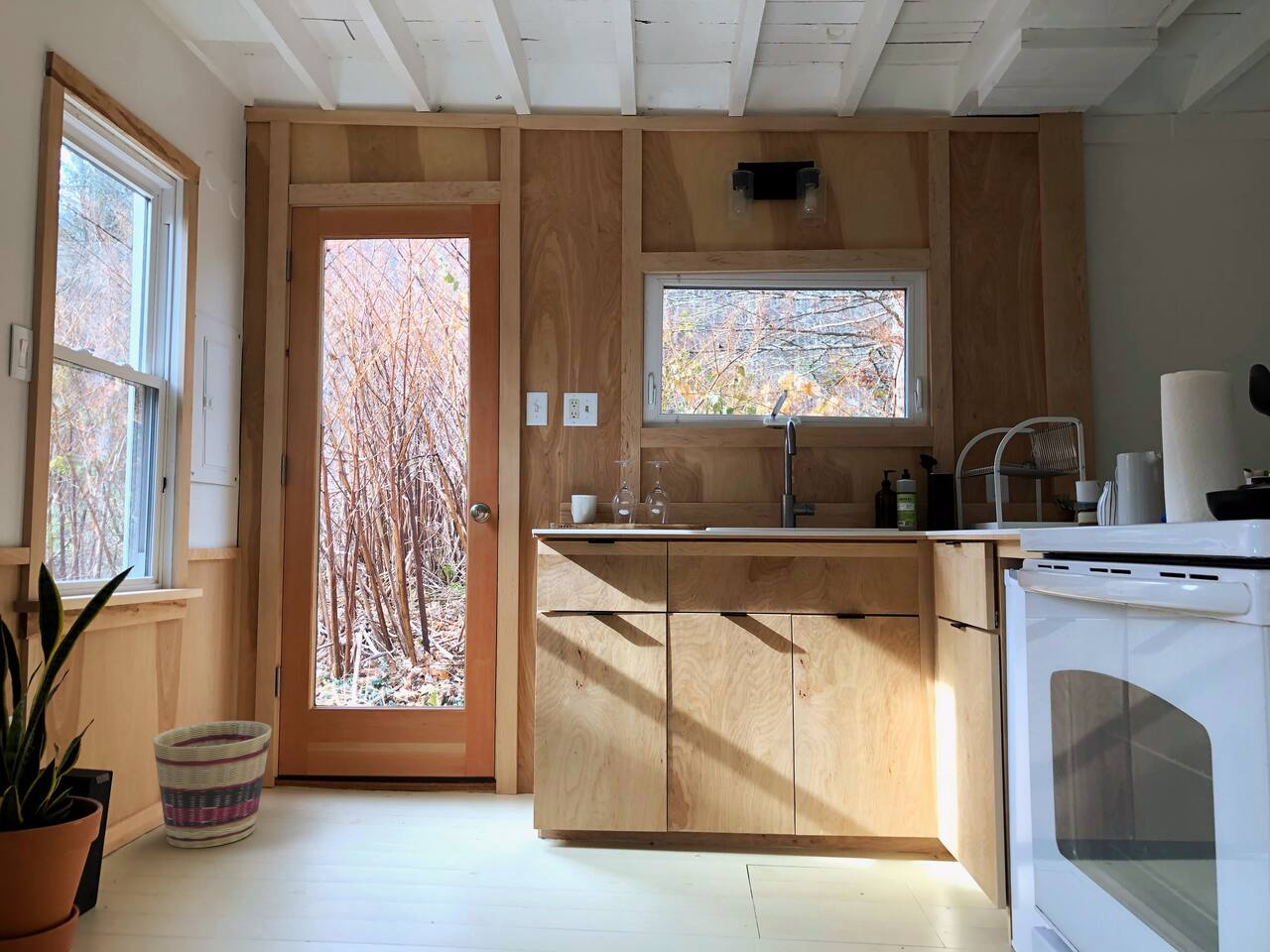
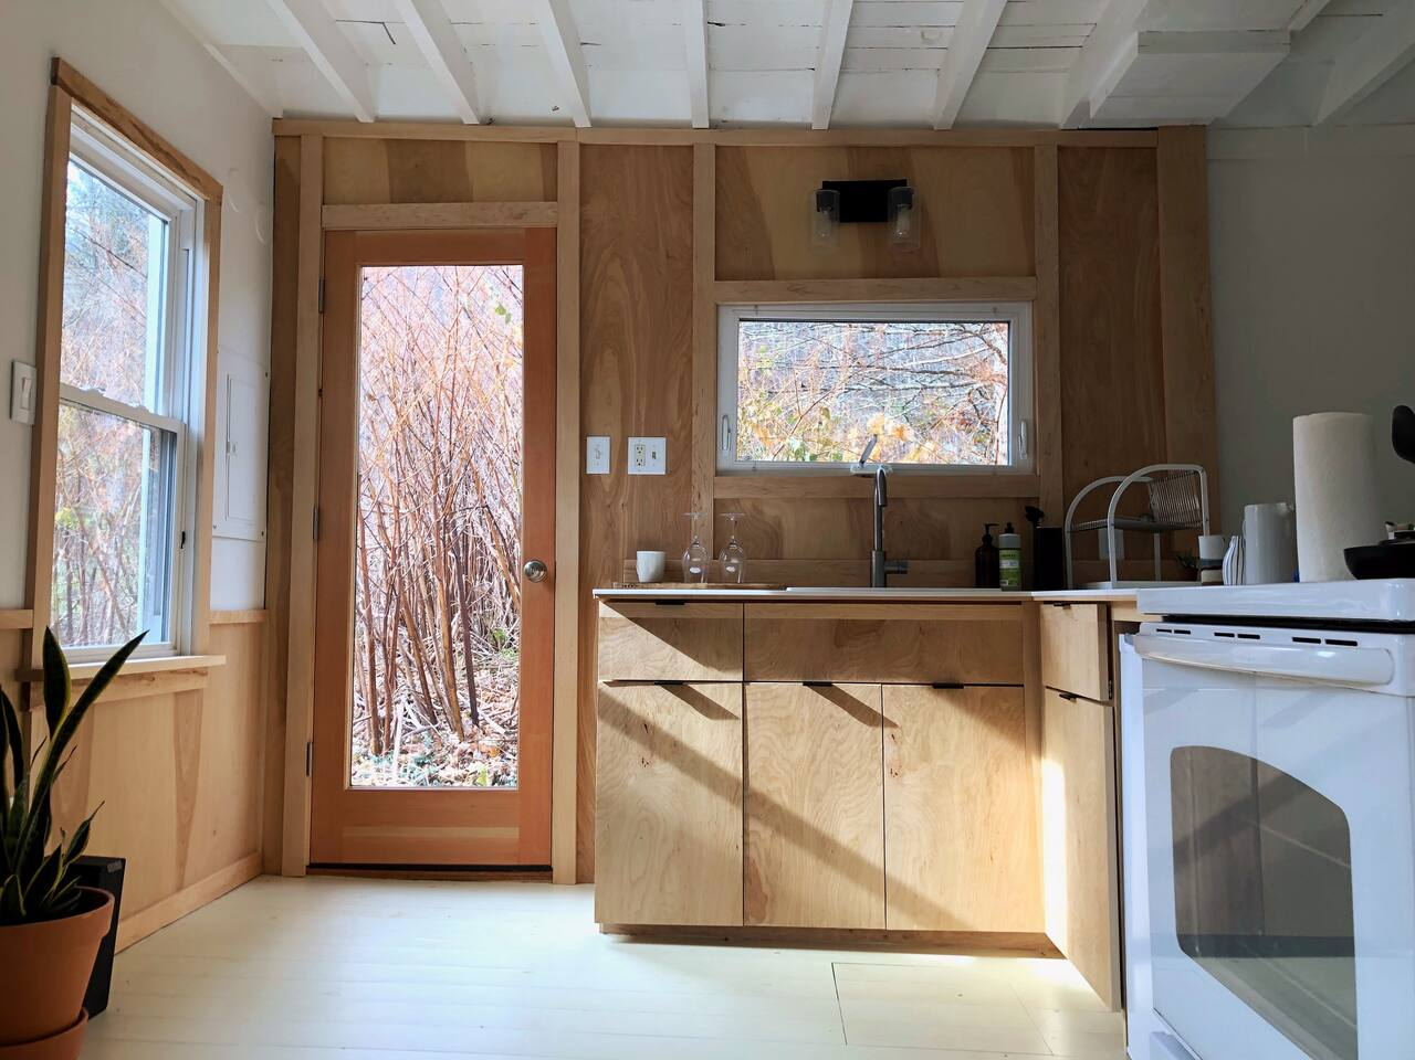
- basket (212, 782)
